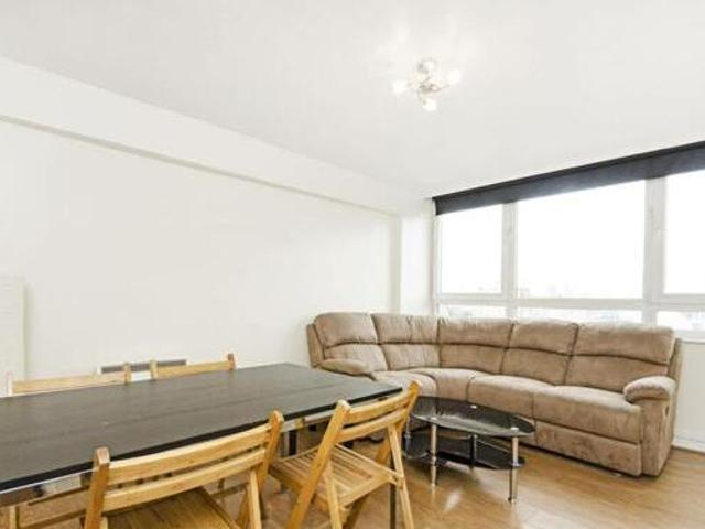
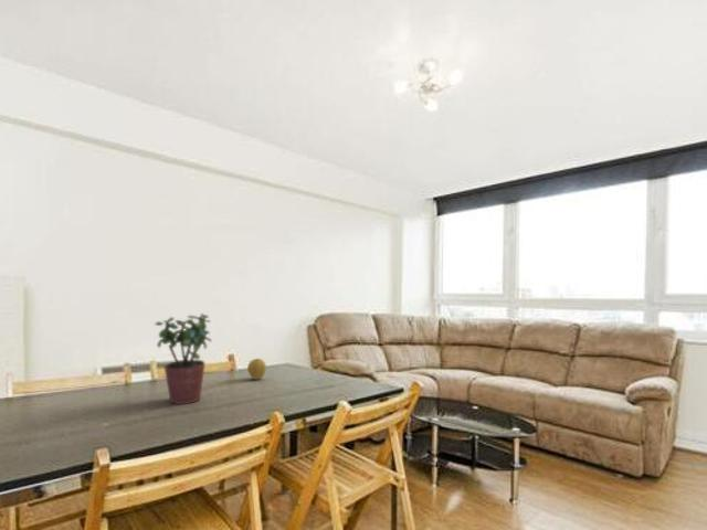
+ fruit (256, 369)
+ potted plant (182, 356)
